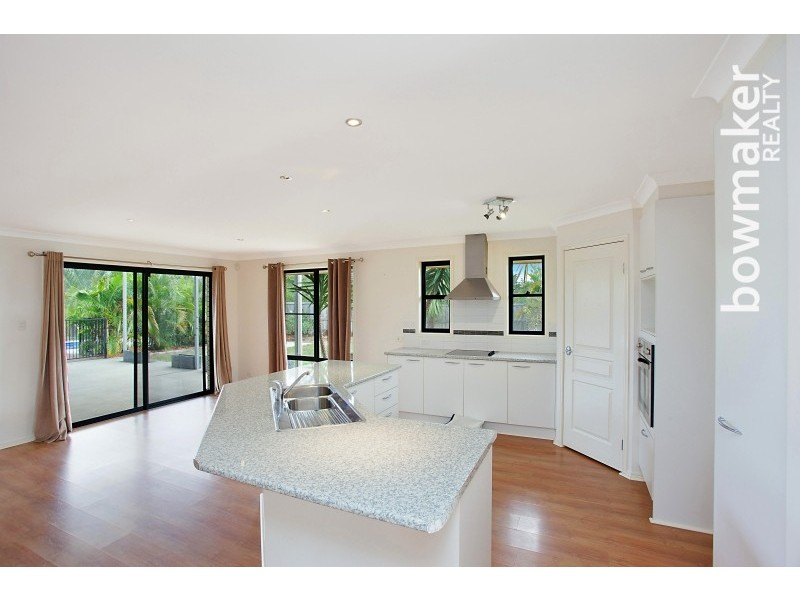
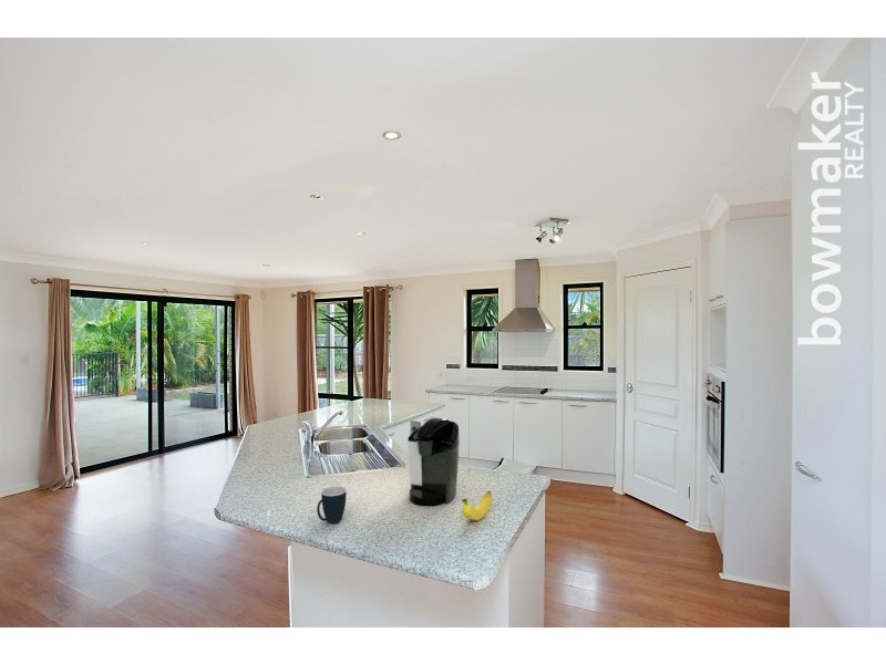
+ mug (330, 507)
+ coffee maker (423, 454)
+ banana (477, 505)
